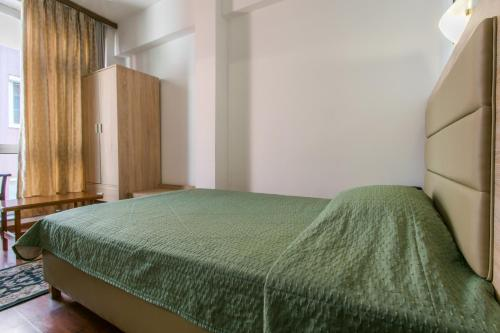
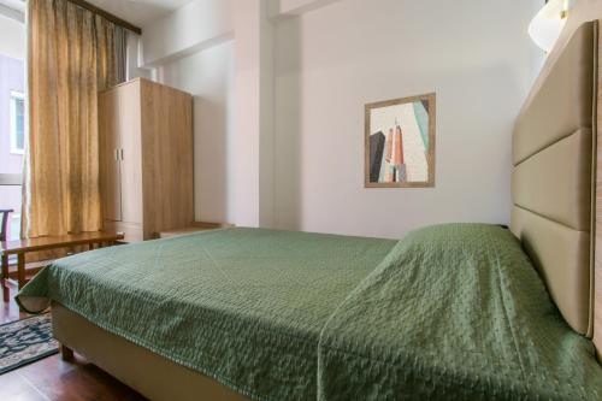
+ wall art (397, 143)
